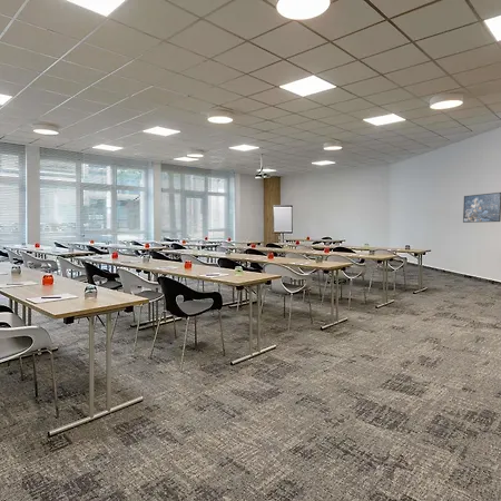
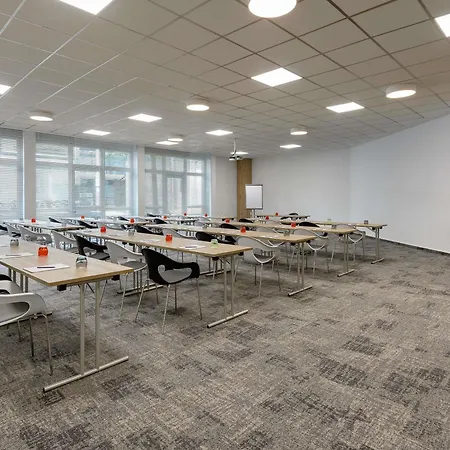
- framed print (481, 208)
